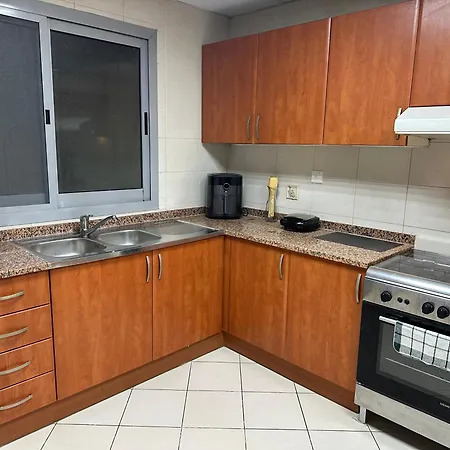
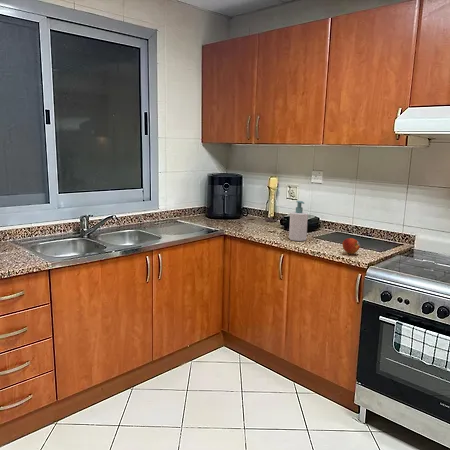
+ soap bottle (298, 220)
+ fruit (351, 246)
